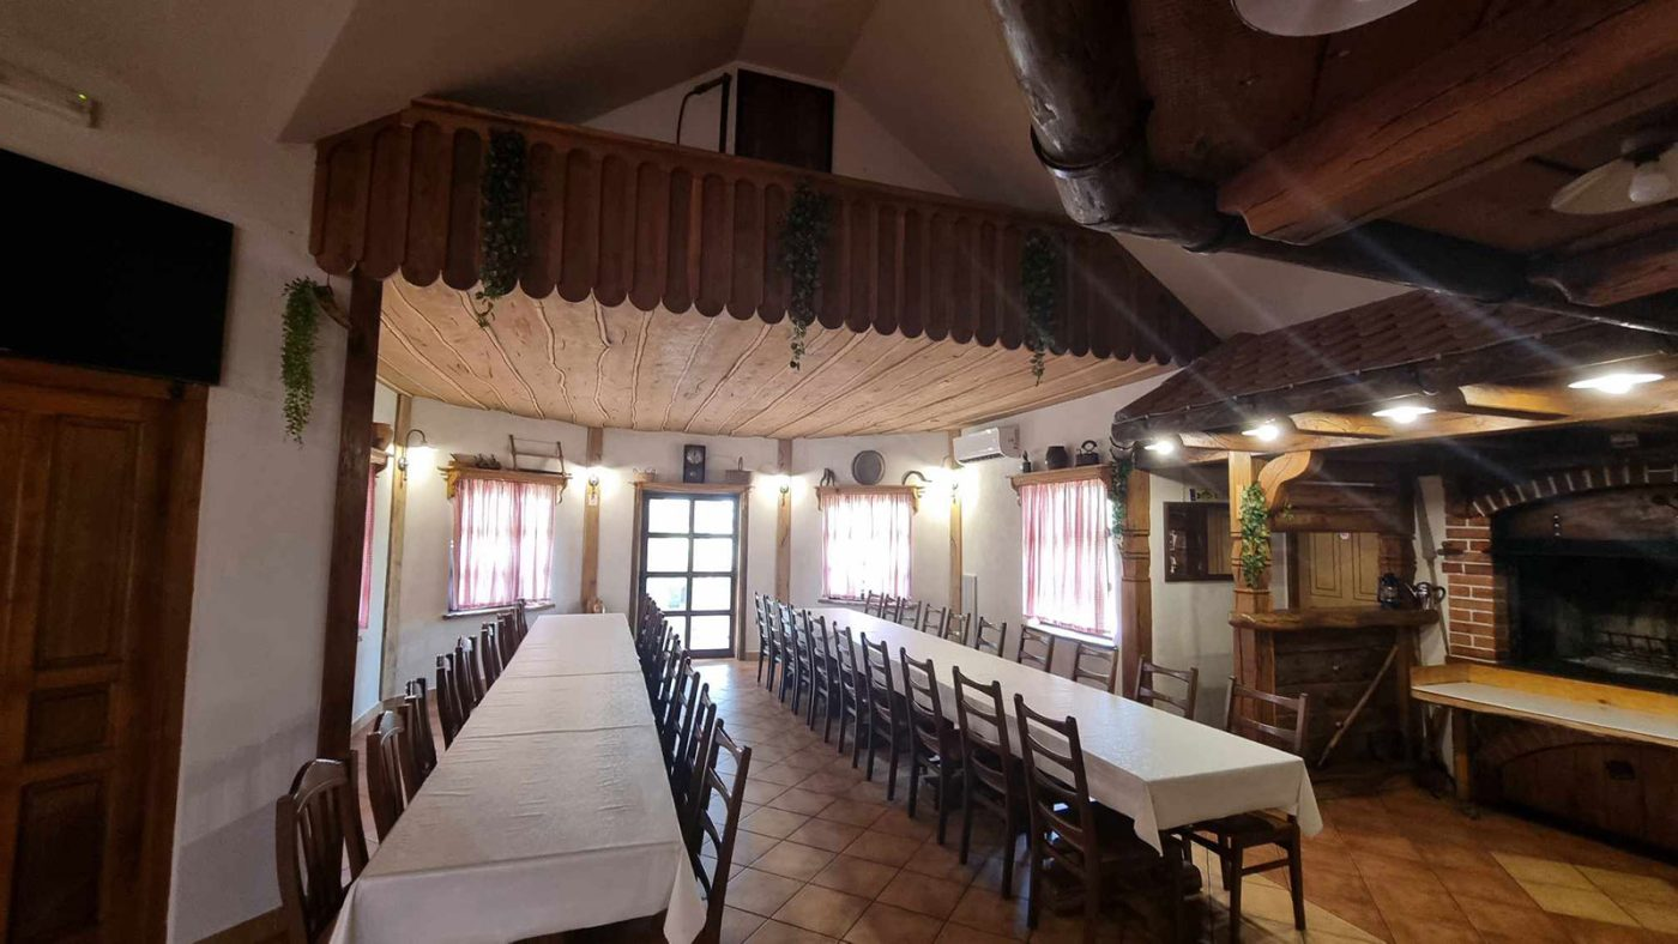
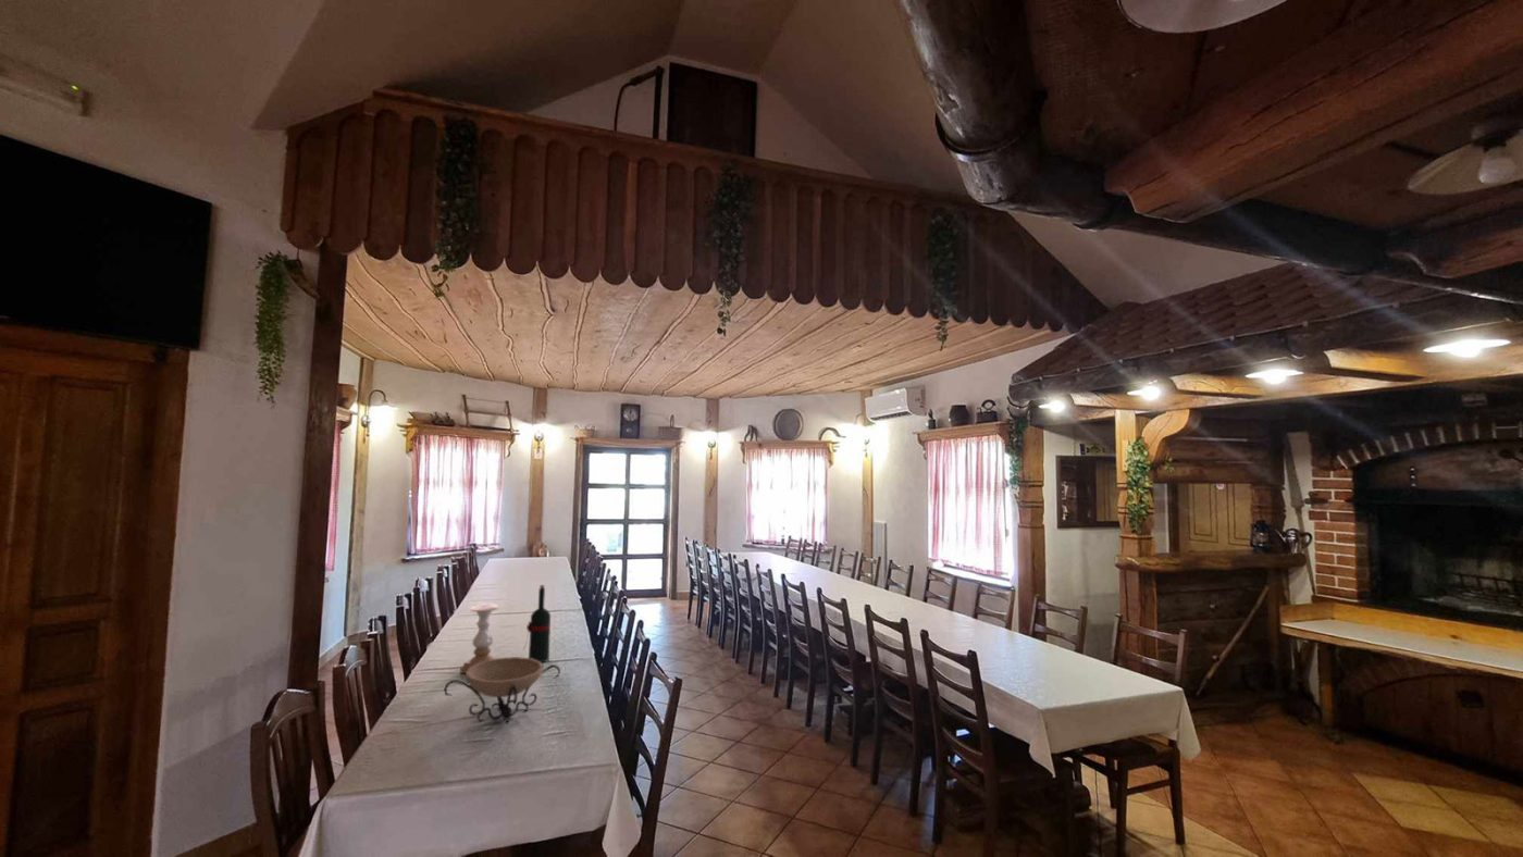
+ candle holder (482, 637)
+ decorative bowl (504, 693)
+ wine bottle (537, 622)
